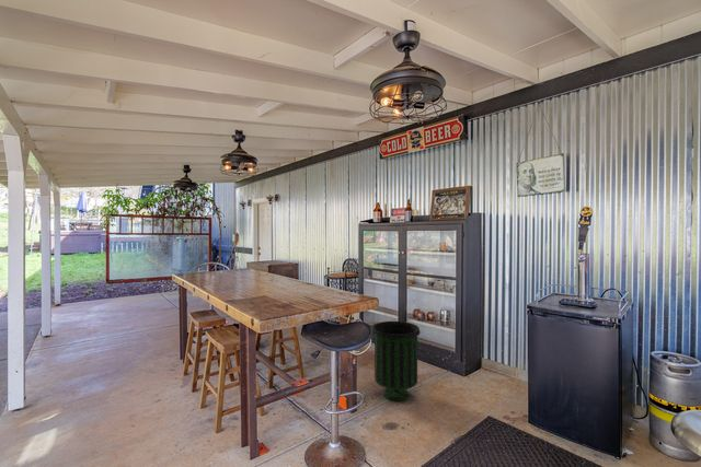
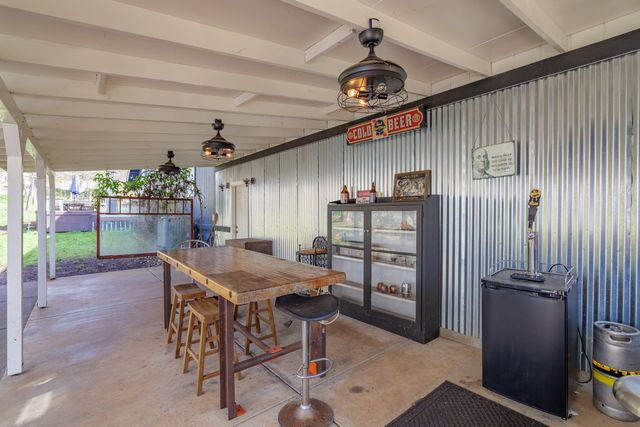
- trash can (395, 361)
